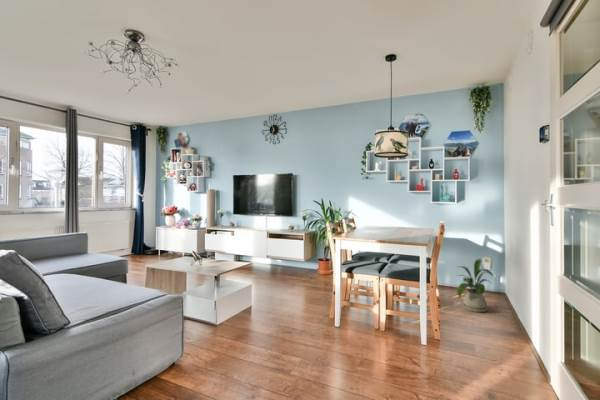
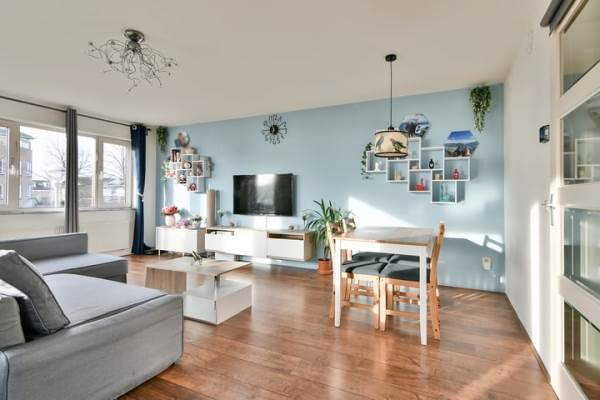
- house plant (470, 285)
